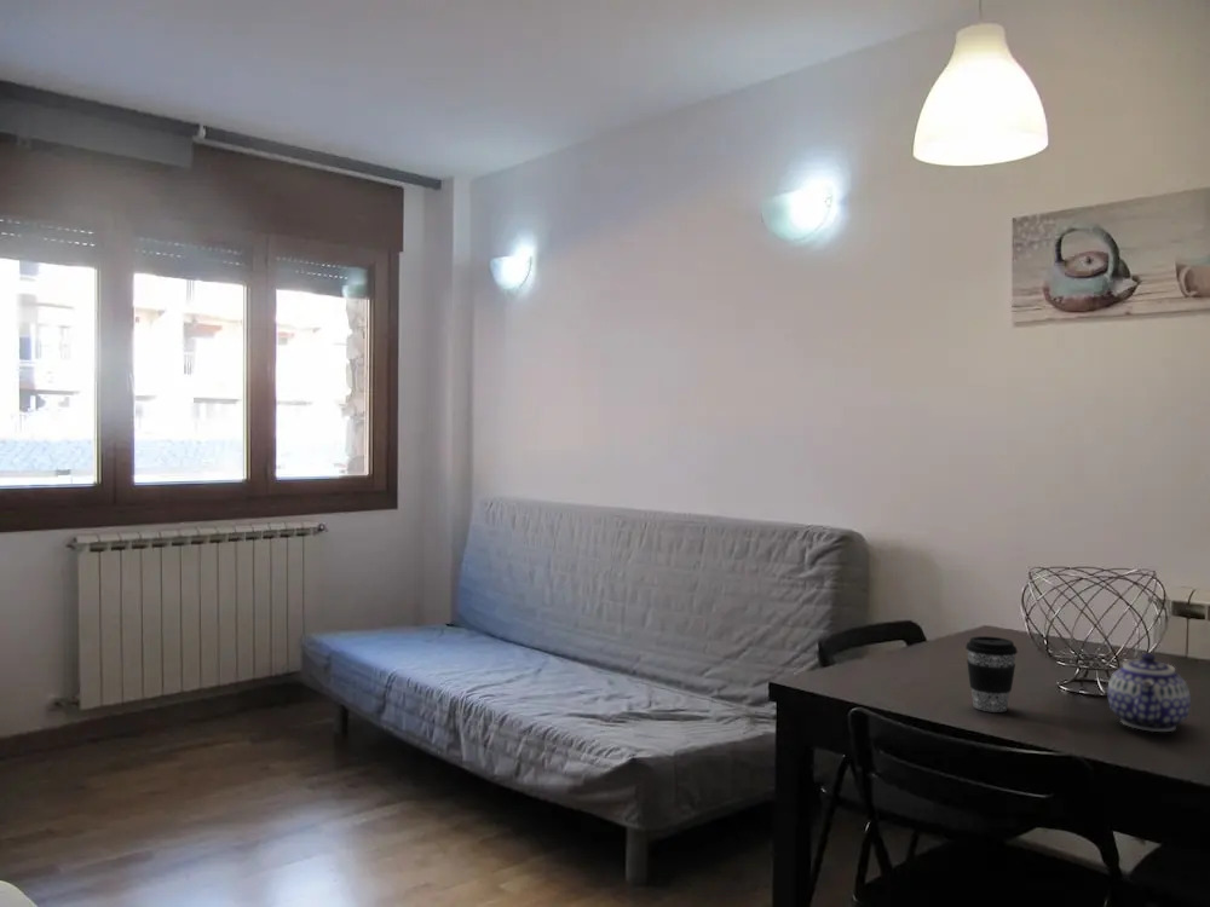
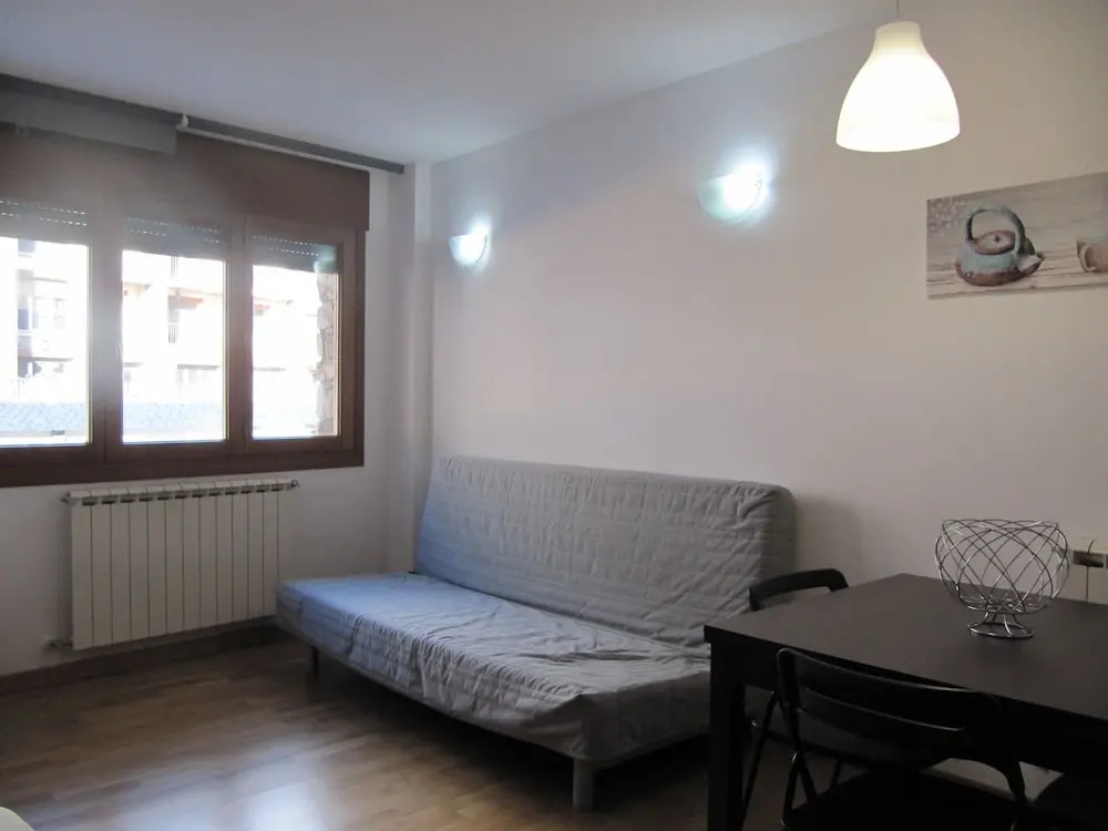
- teapot (1148, 688)
- coffee cup (990, 674)
